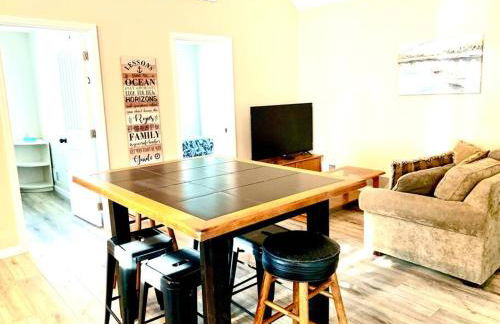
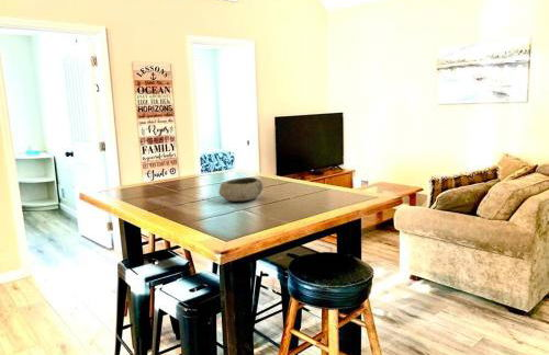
+ bowl (242, 190)
